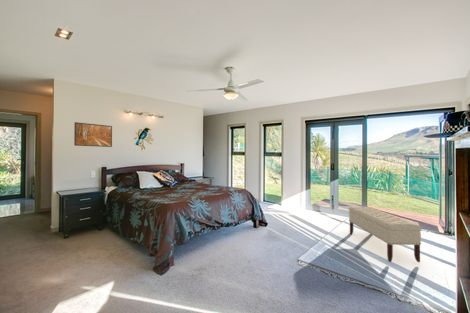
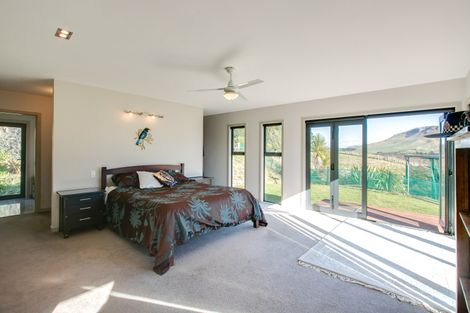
- bench (379, 230)
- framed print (94, 135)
